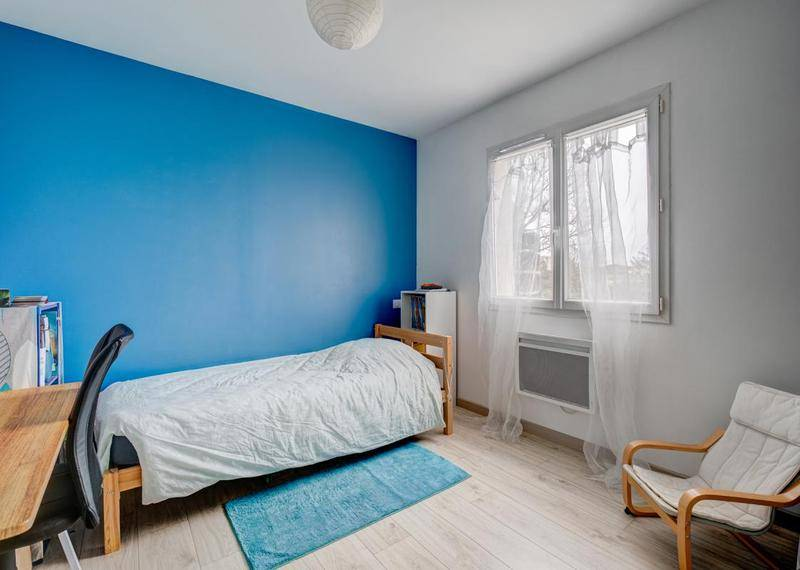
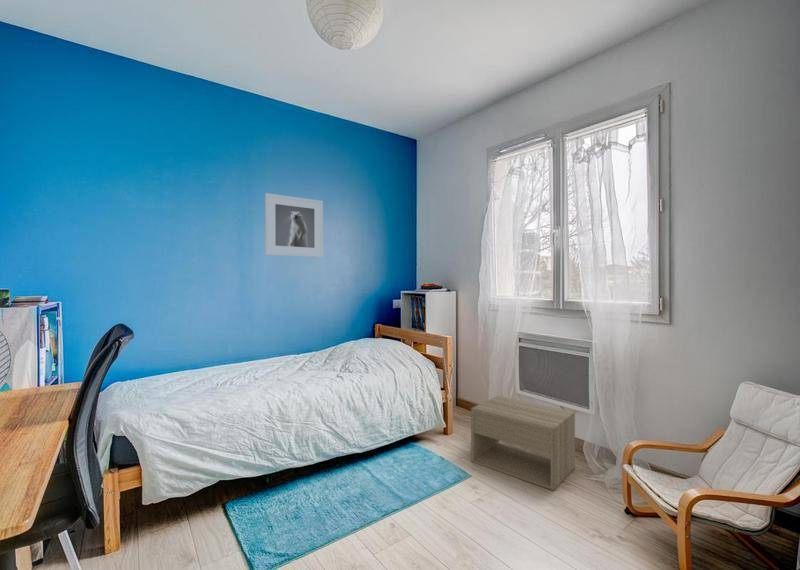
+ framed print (295, 226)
+ nightstand (522, 437)
